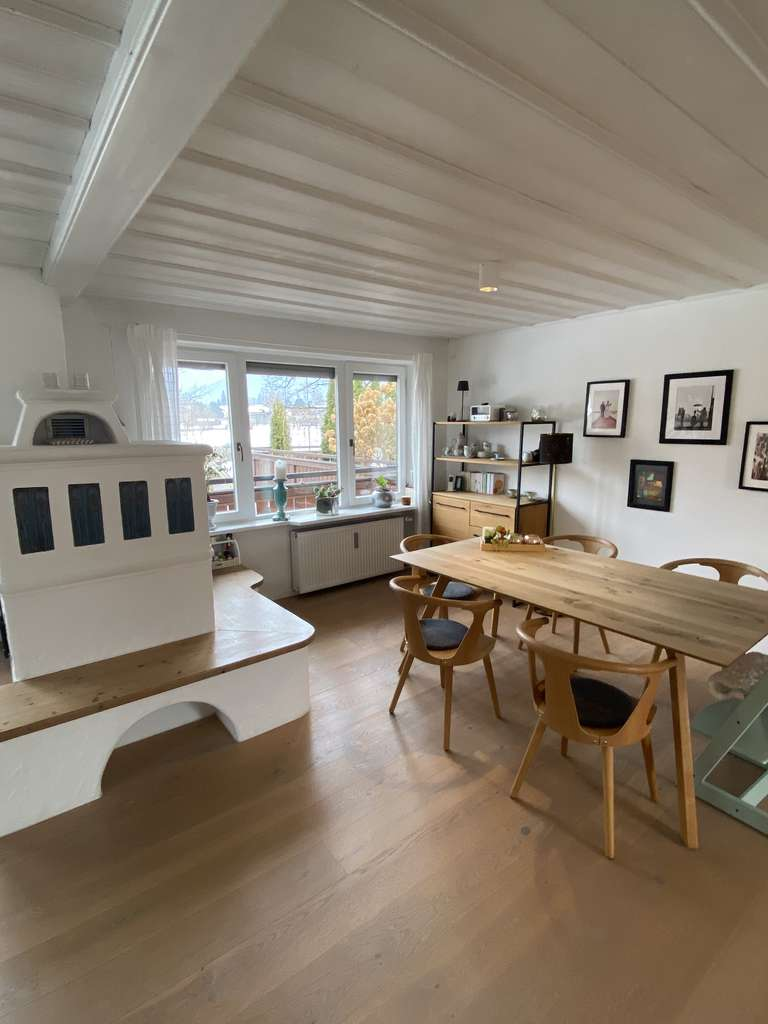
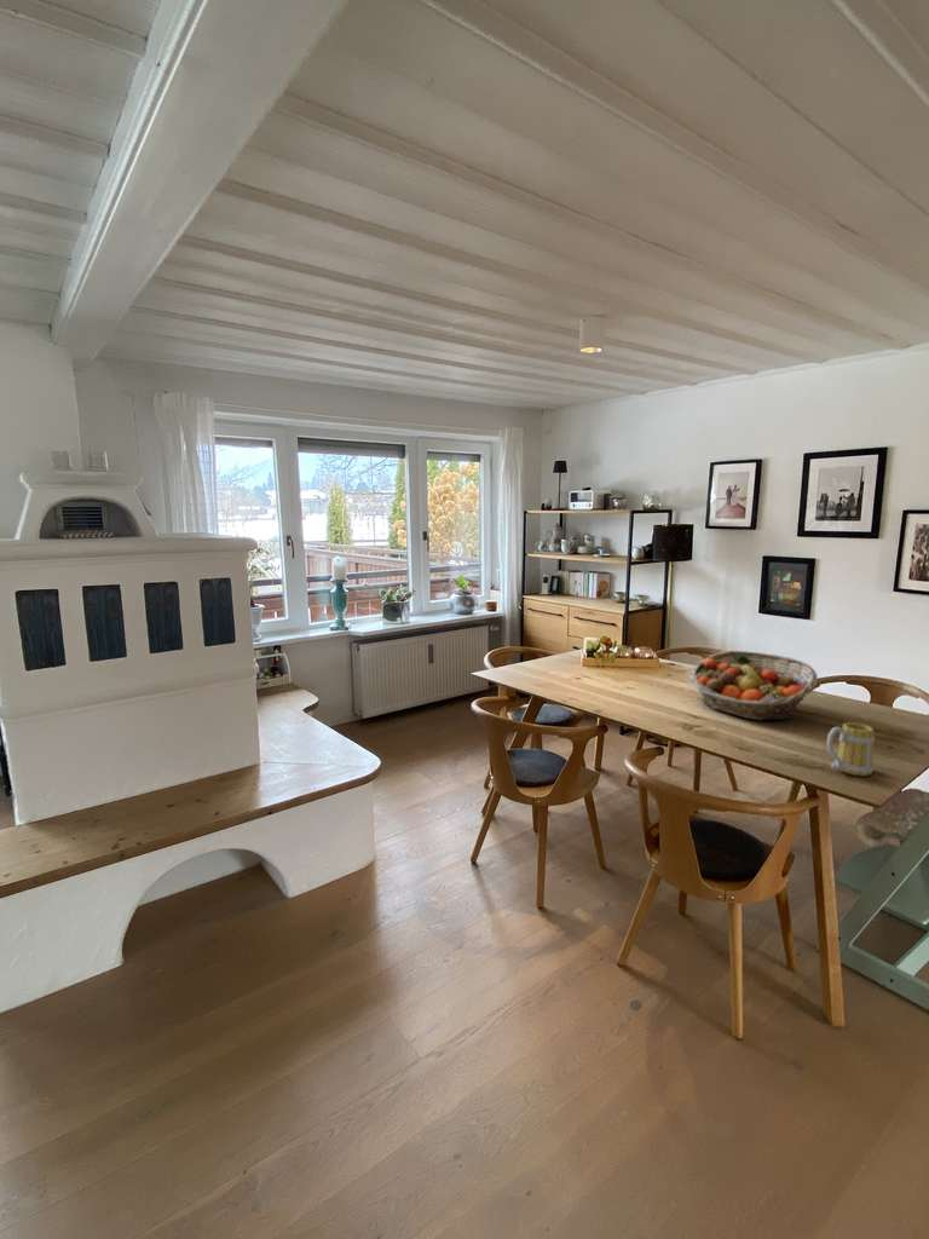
+ fruit basket (750, 684)
+ mug (849, 748)
